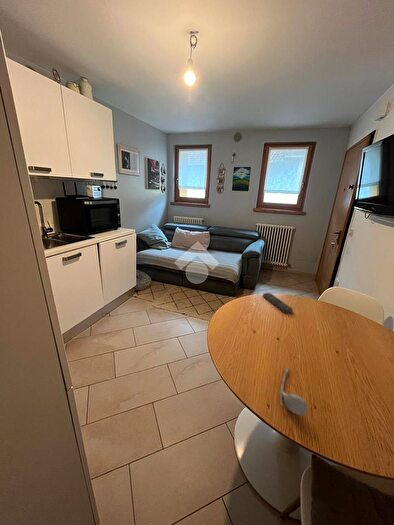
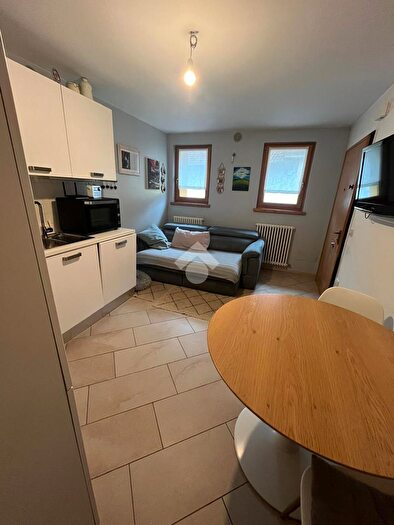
- spoon (295, 394)
- remote control (276, 302)
